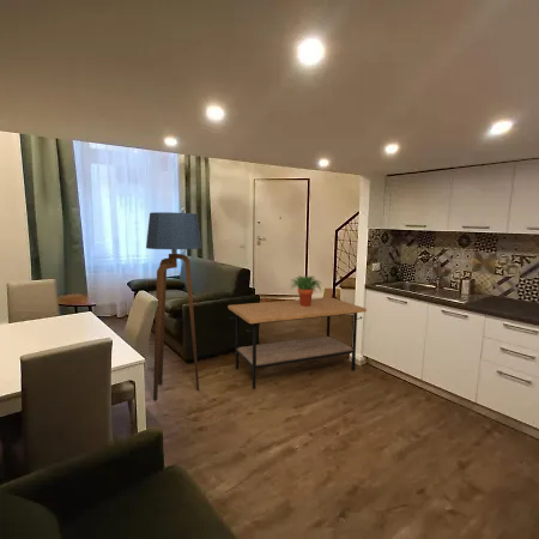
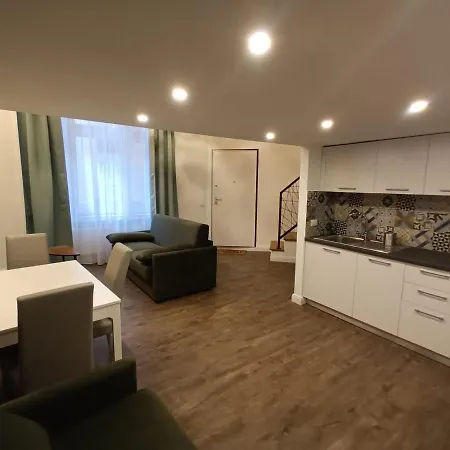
- coffee table (296, 340)
- floor lamp (164, 304)
- potted plant (305, 290)
